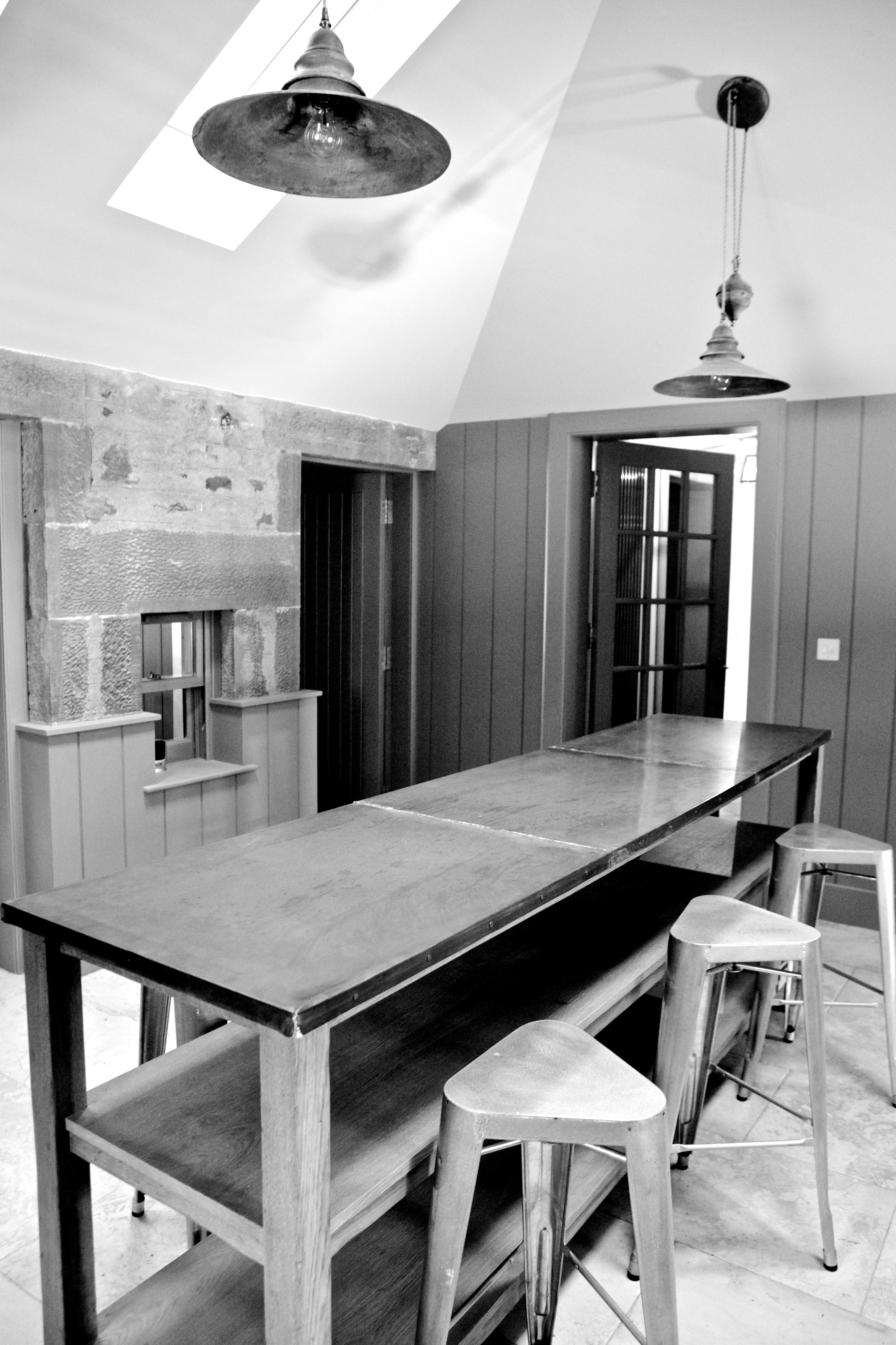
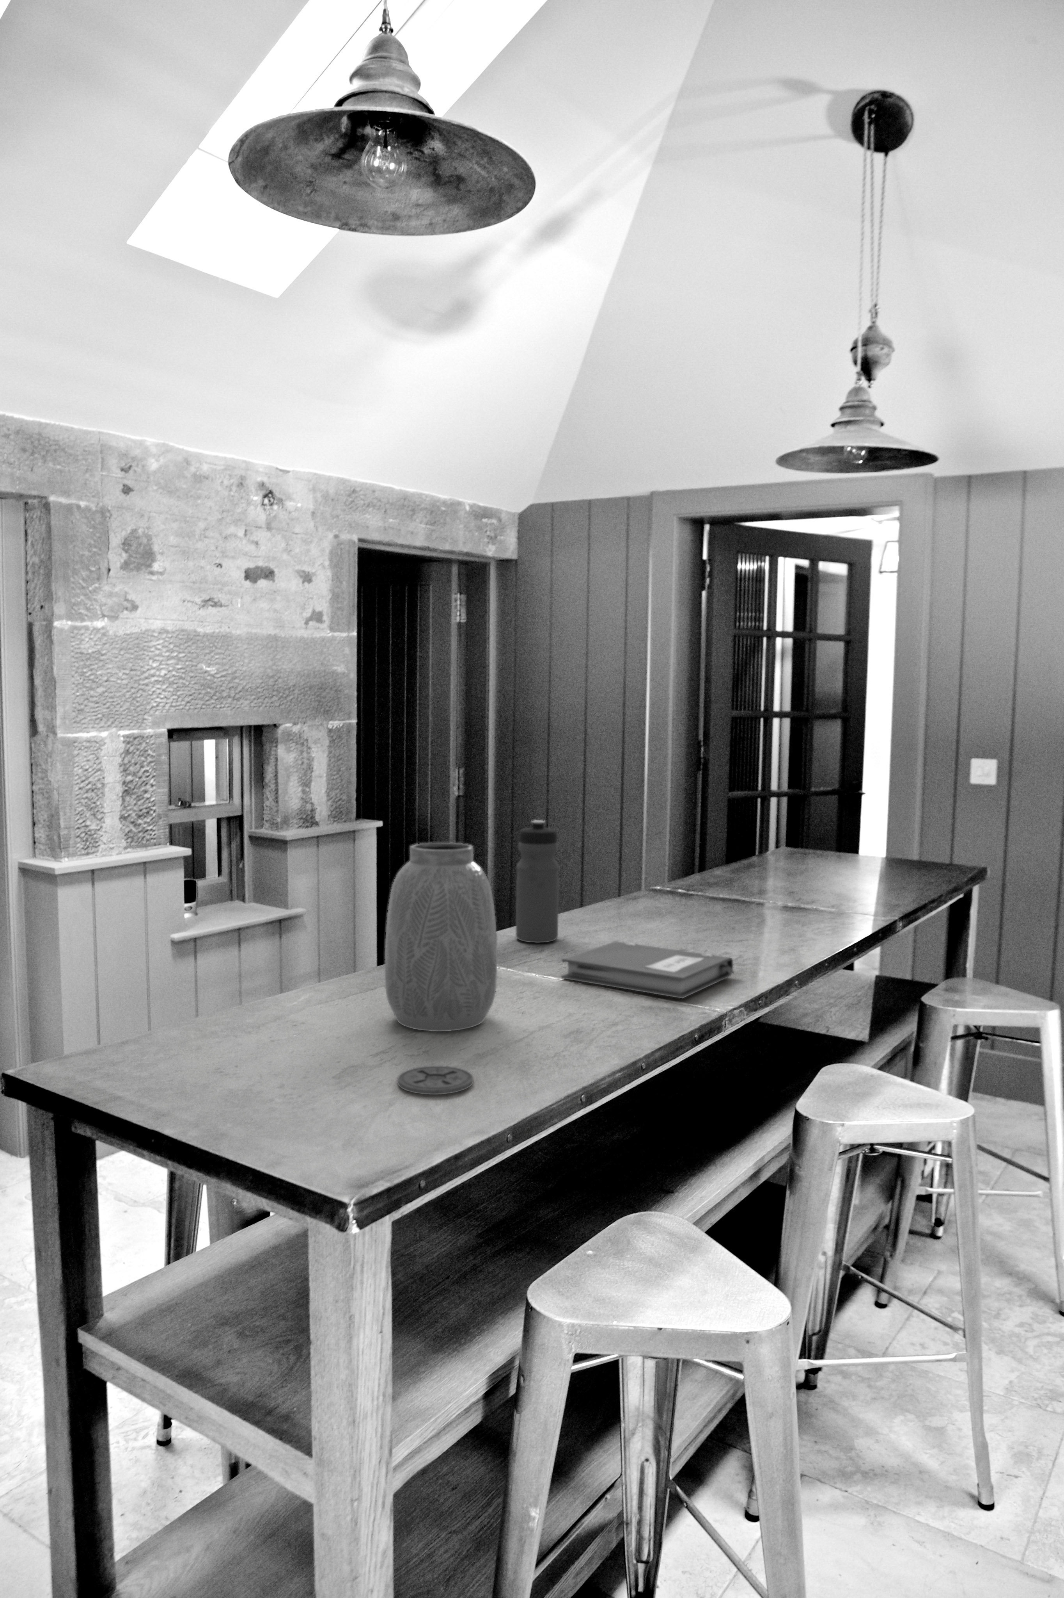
+ vase (441, 934)
+ notebook (652, 967)
+ water bottle (538, 879)
+ coaster (436, 1080)
